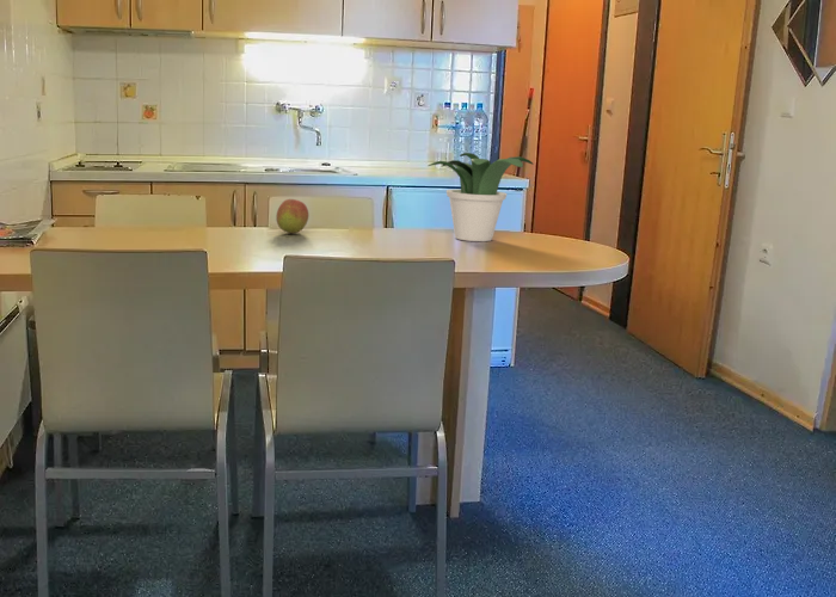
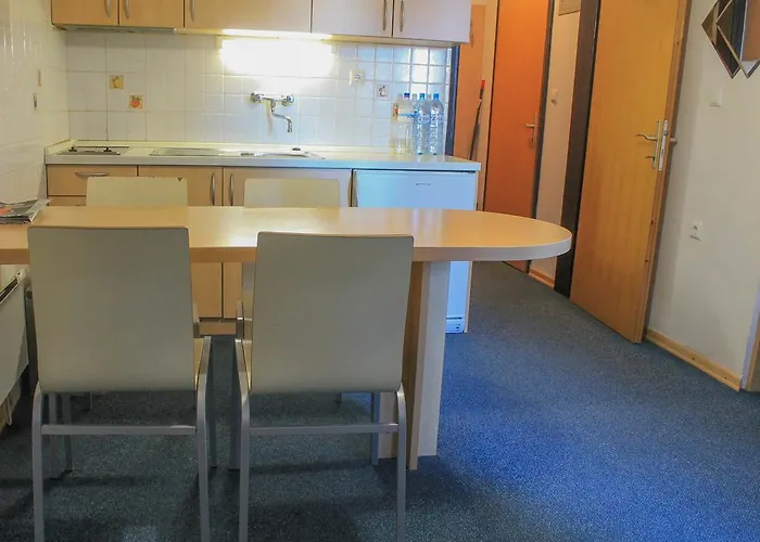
- fruit (291, 216)
- potted plant (482, 197)
